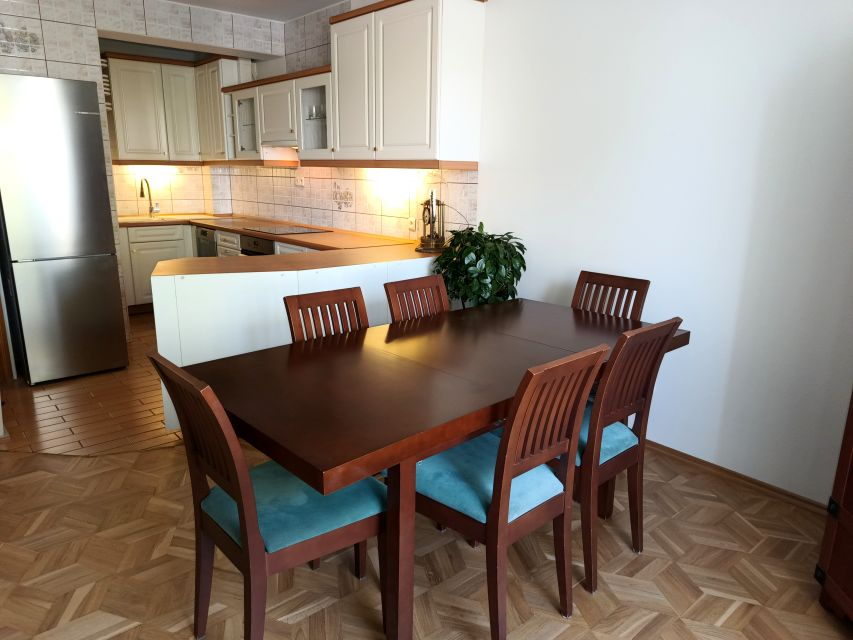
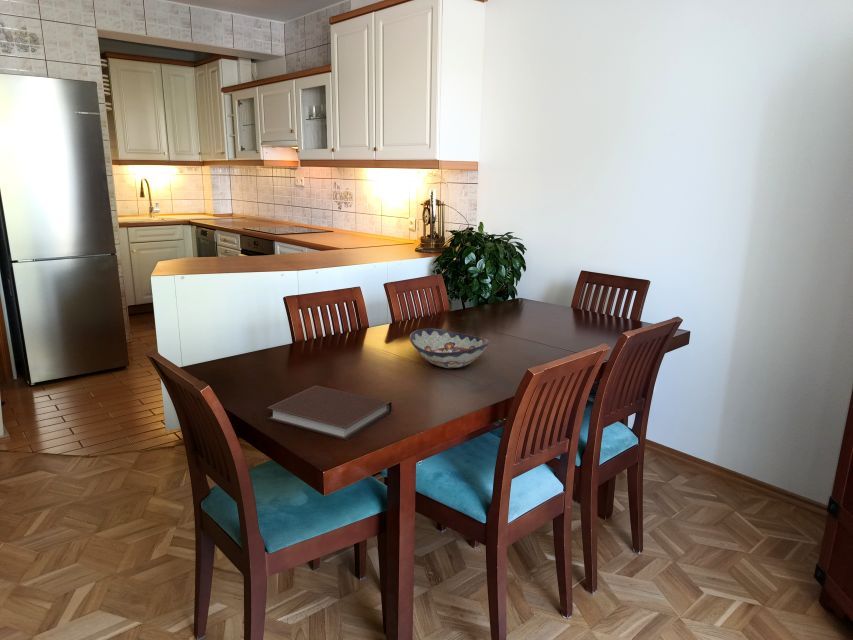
+ notebook (330, 409)
+ decorative bowl (448, 350)
